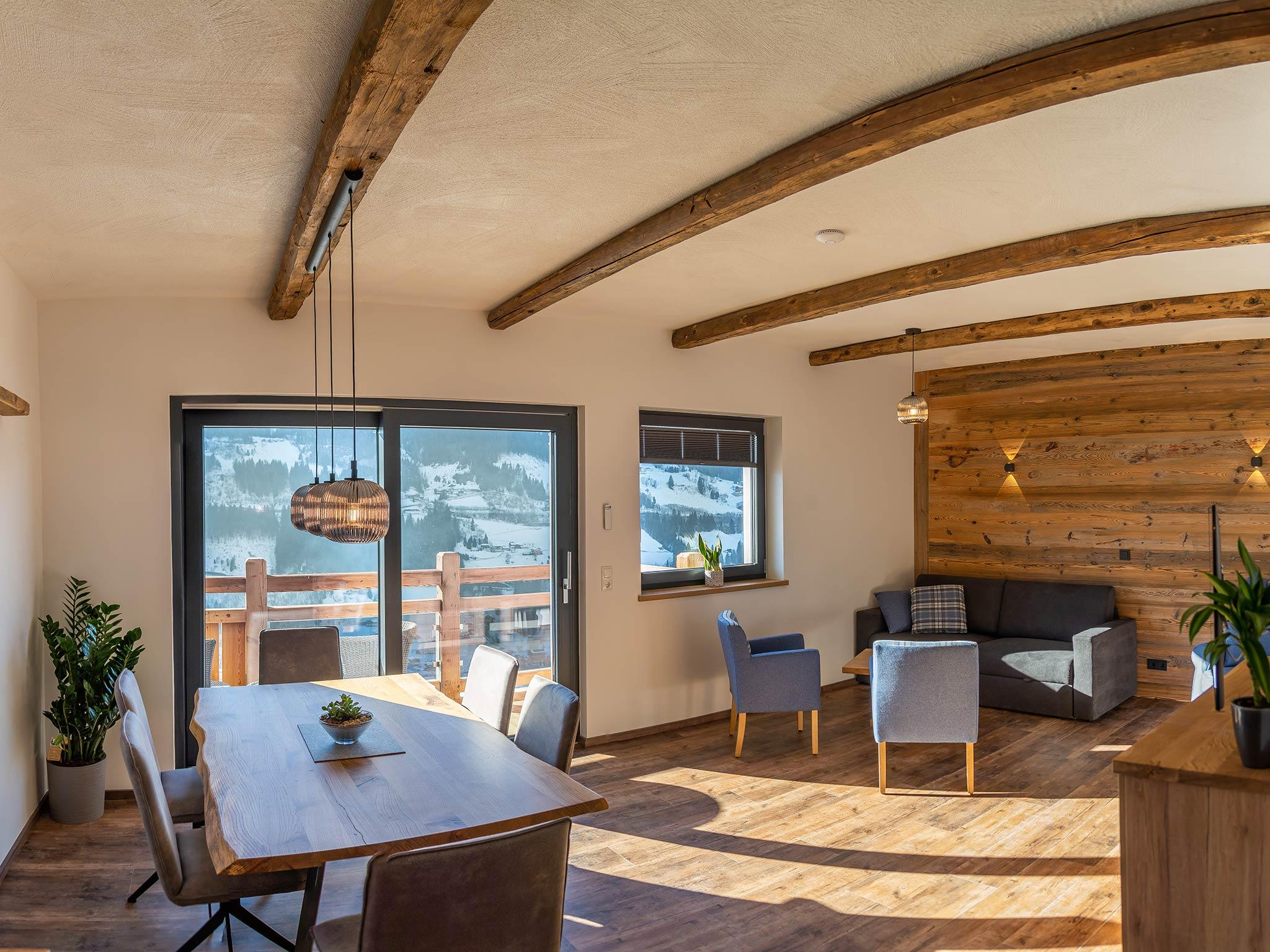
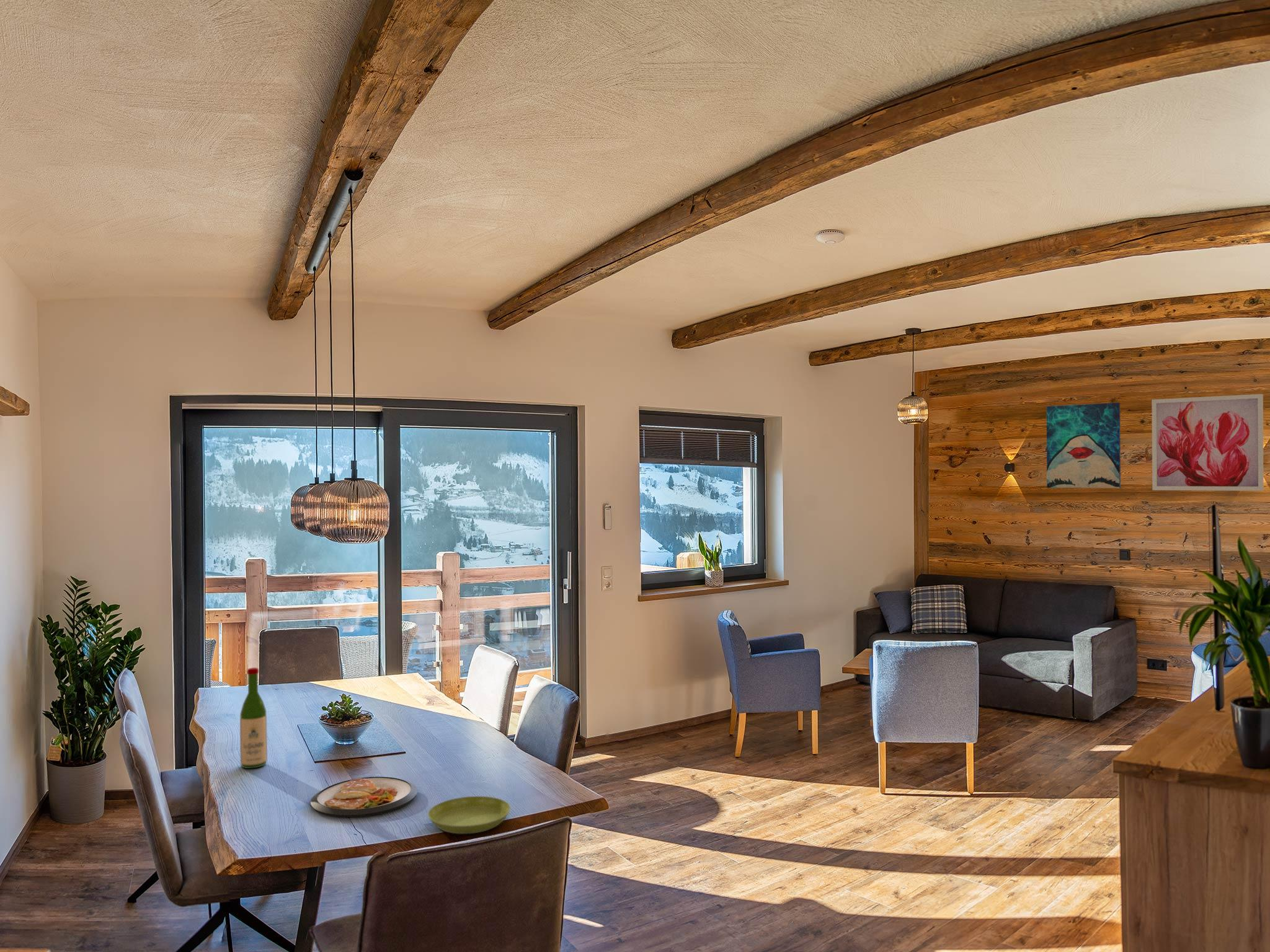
+ wall art (1206, 443)
+ saucer (469, 816)
+ wine bottle (253, 716)
+ wall art (1082, 446)
+ dish (365, 793)
